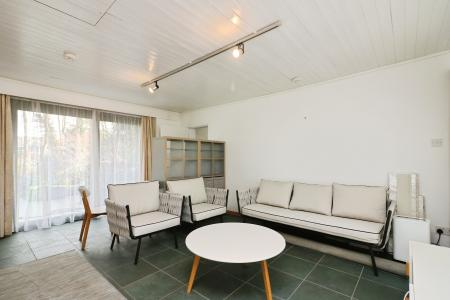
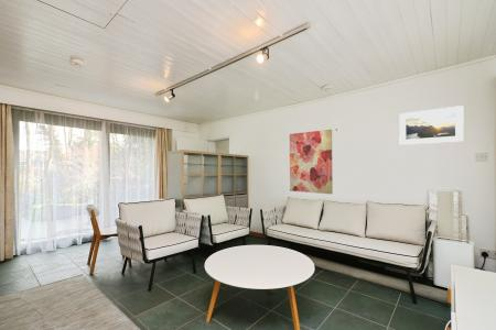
+ wall art (309, 162)
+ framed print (429, 127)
